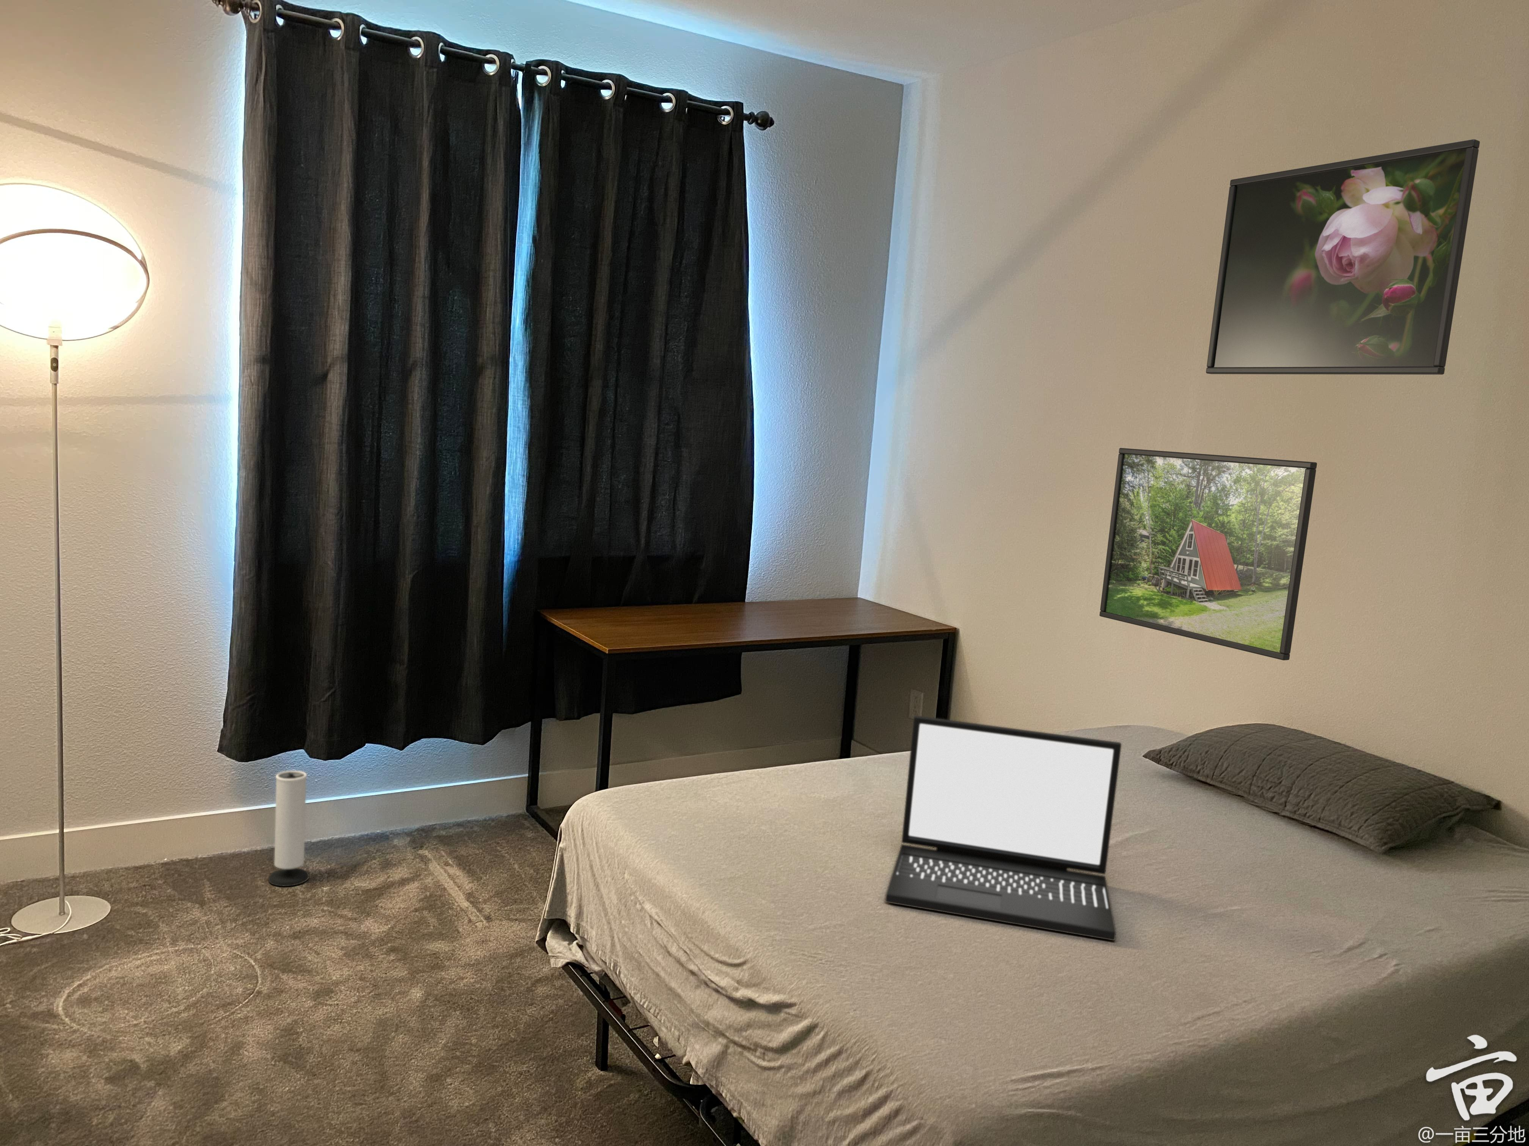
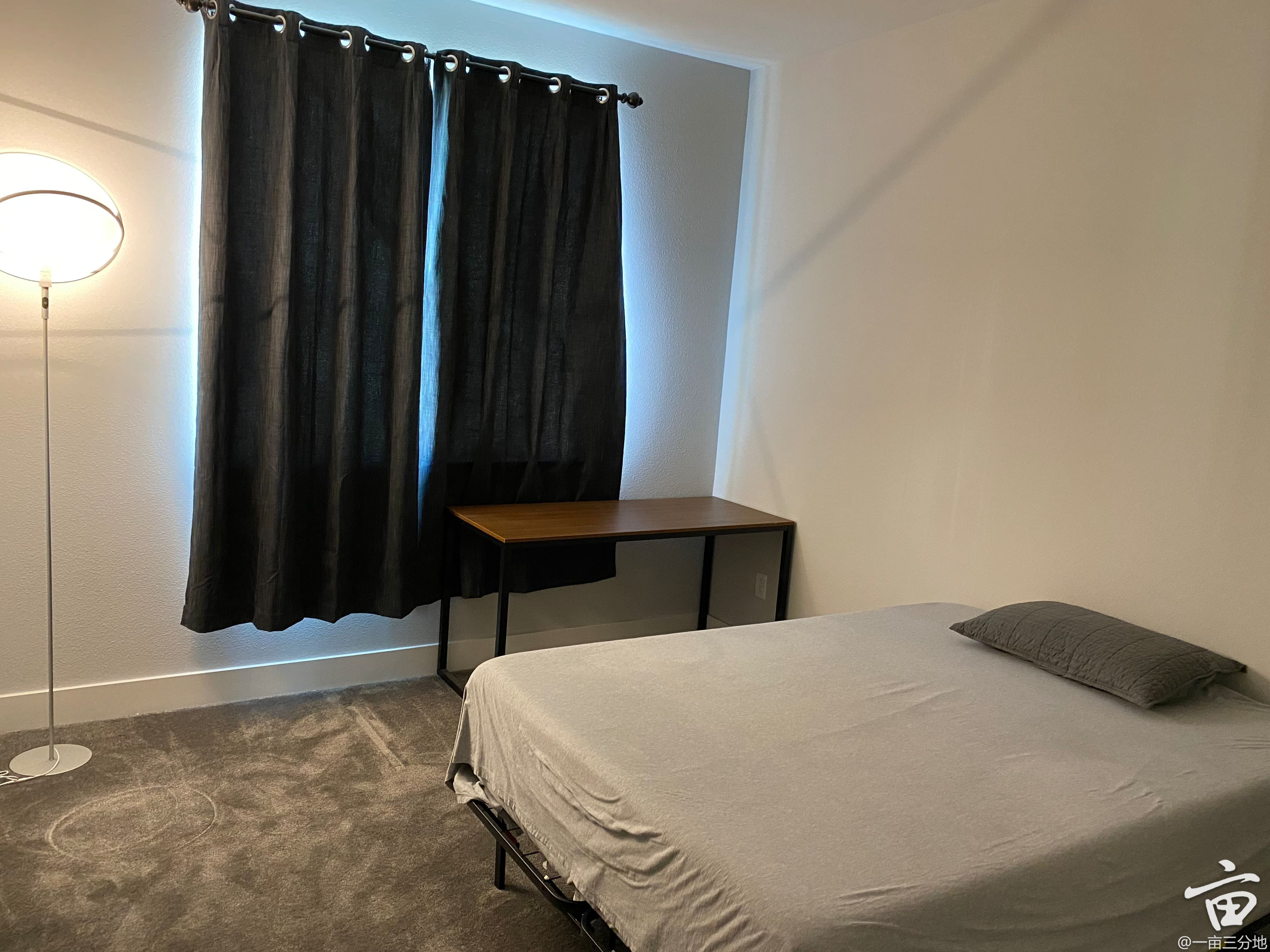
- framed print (1198, 547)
- laptop (1008, 820)
- speaker (290, 827)
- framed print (1328, 270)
